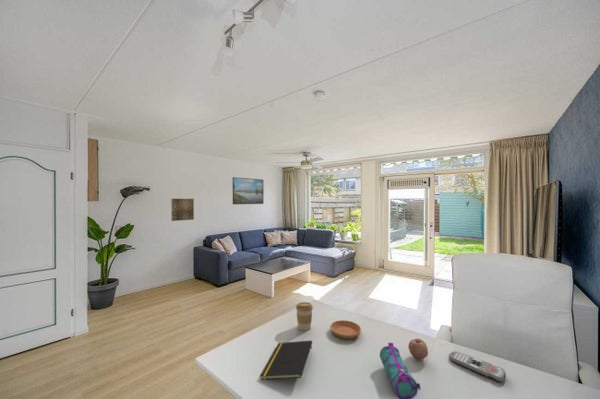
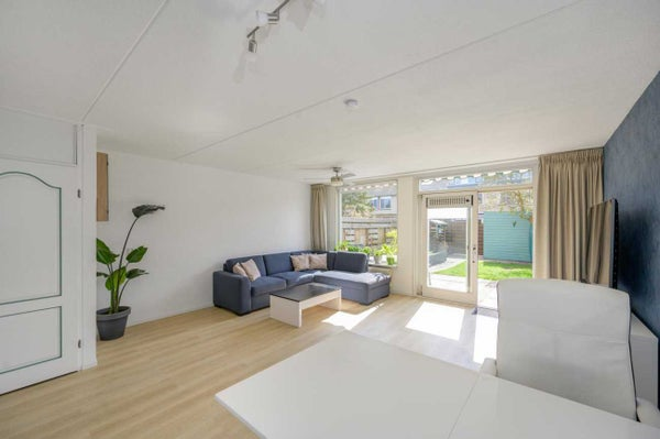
- pencil case (397, 369)
- saucer (345, 330)
- fruit (418, 349)
- coffee cup (304, 315)
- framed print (248, 191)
- wall art (182, 209)
- remote control (475, 365)
- notepad (288, 358)
